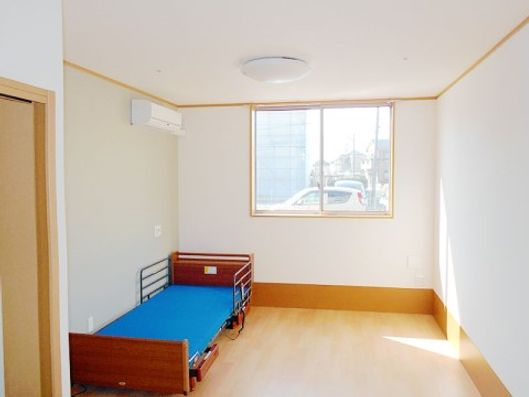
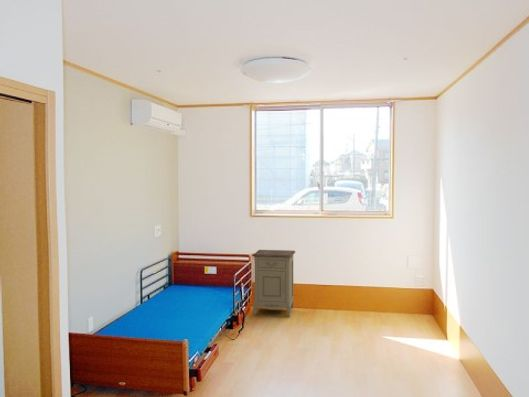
+ nightstand (273, 282)
